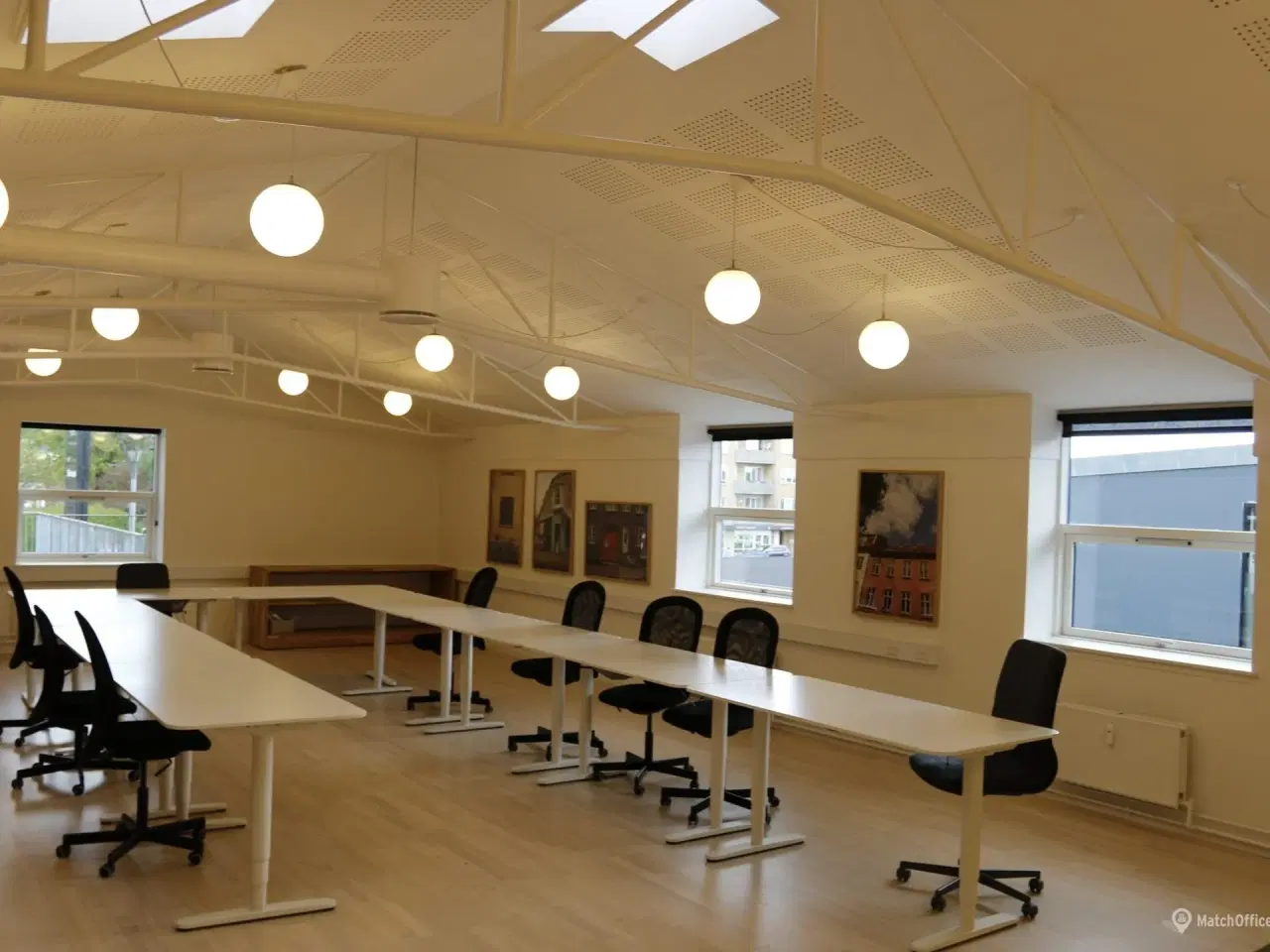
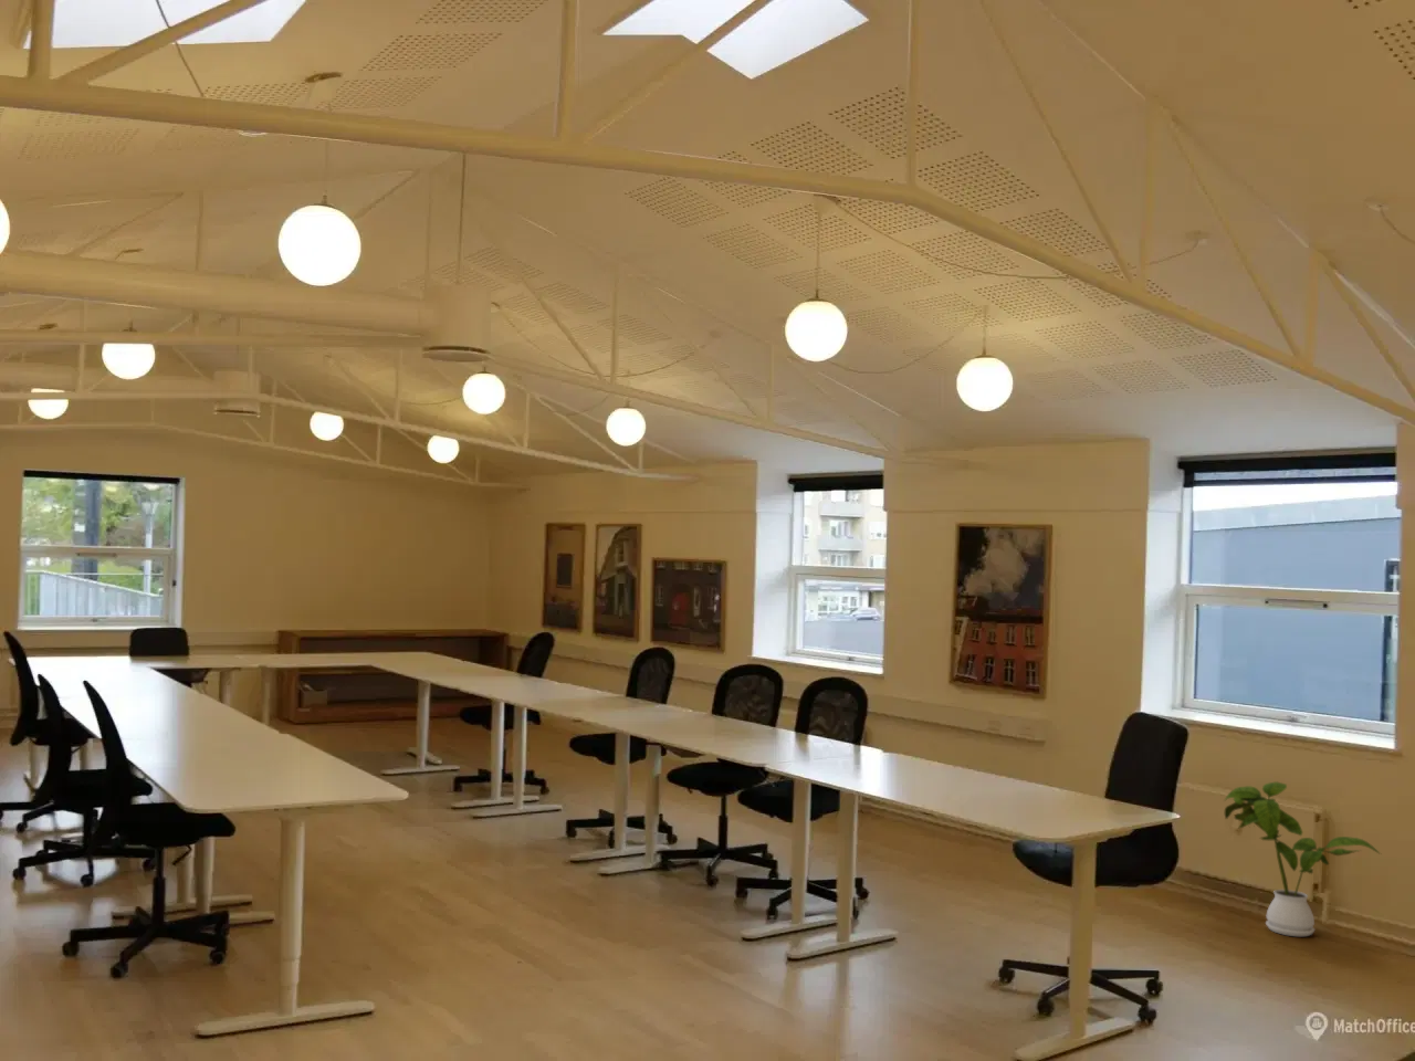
+ house plant (1285, 858)
